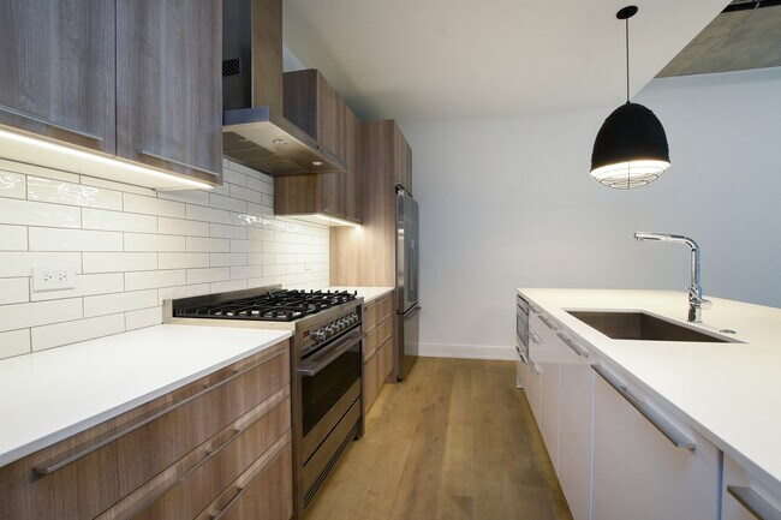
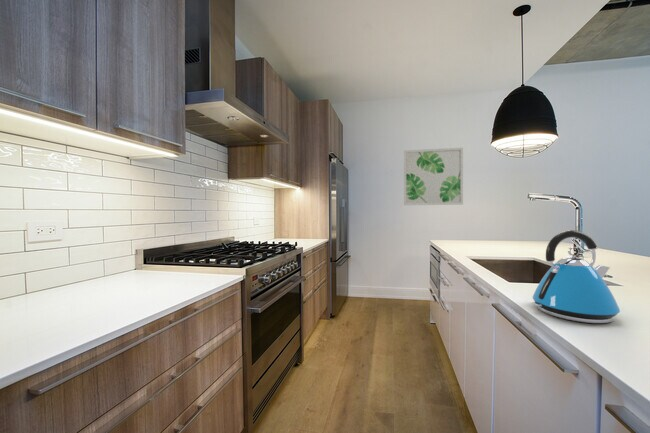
+ wall art (432, 177)
+ kettle (570, 271)
